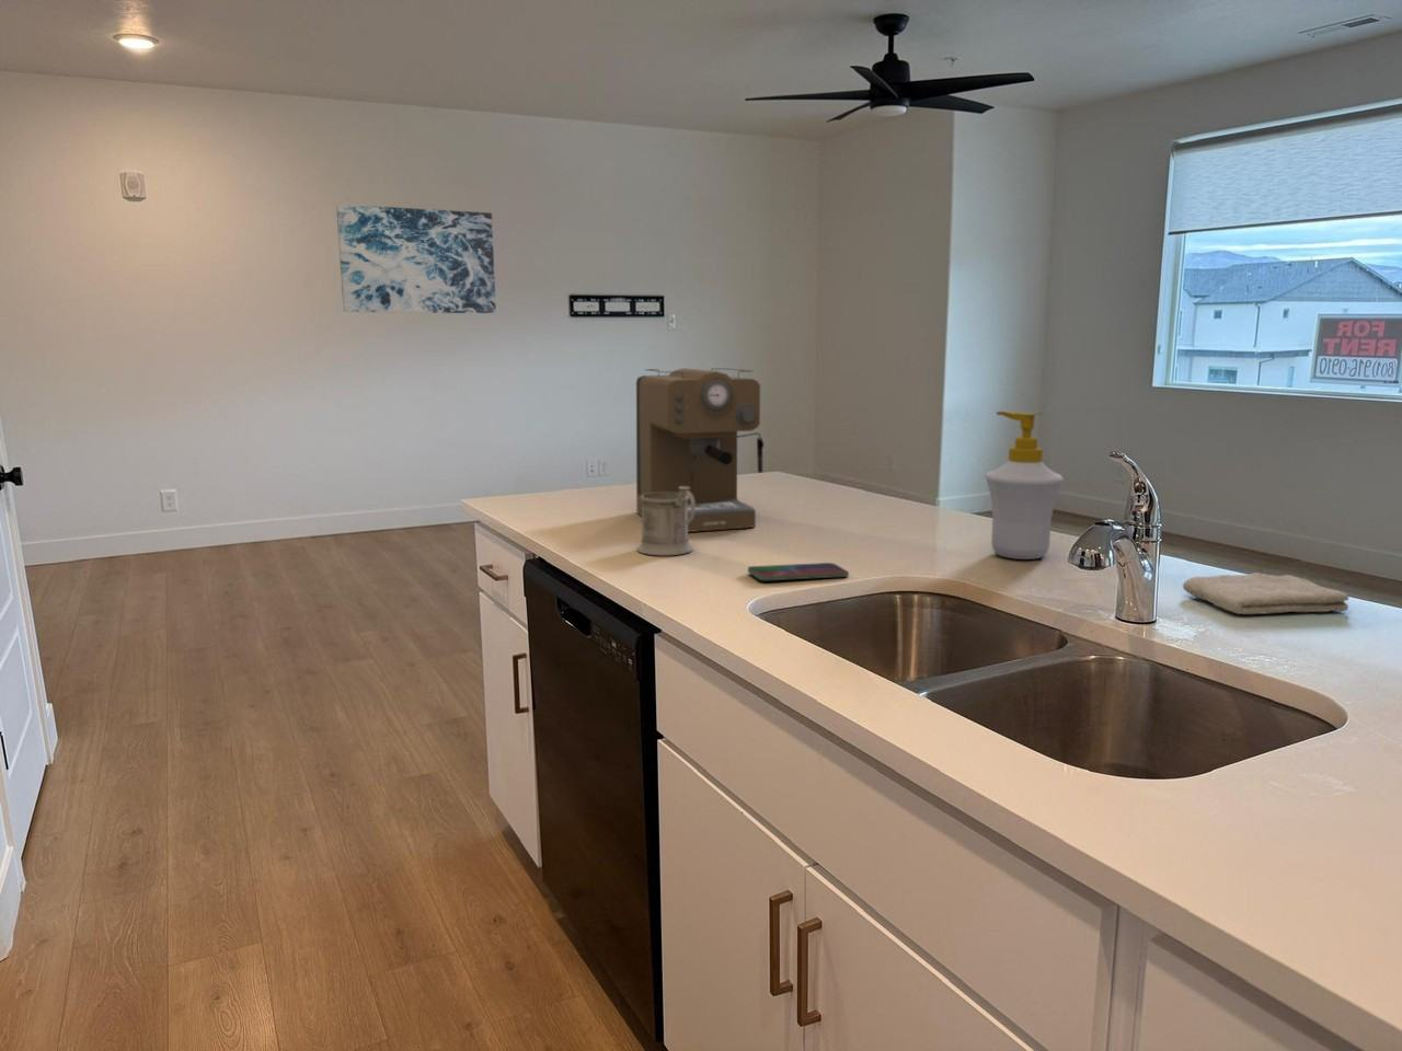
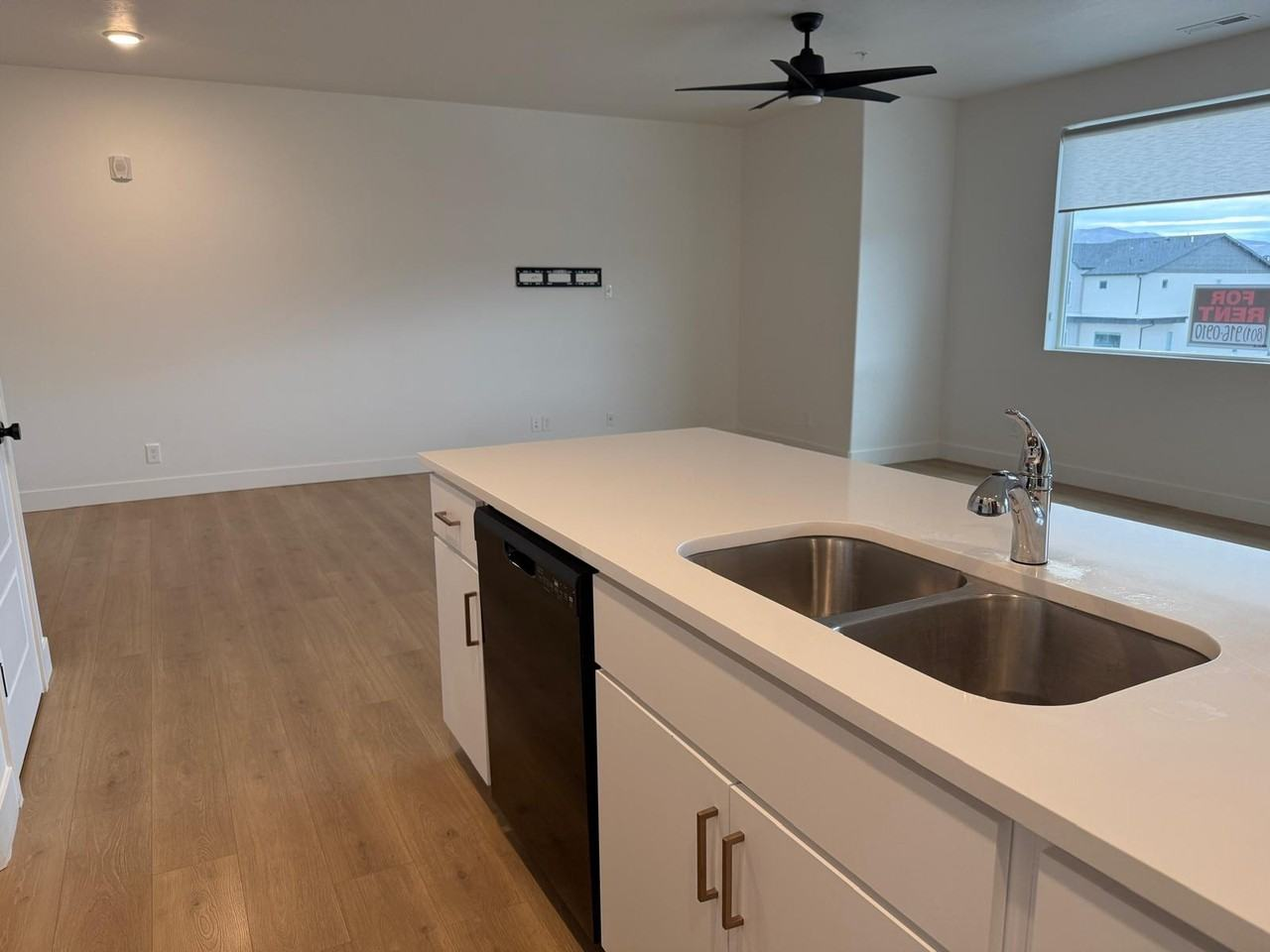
- mug (671, 518)
- washcloth (1265, 592)
- wall art (418, 261)
- coffee maker (705, 446)
- soap bottle (1023, 484)
- smartphone (797, 572)
